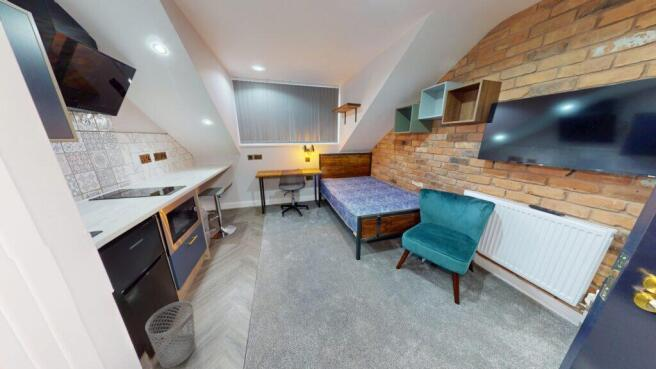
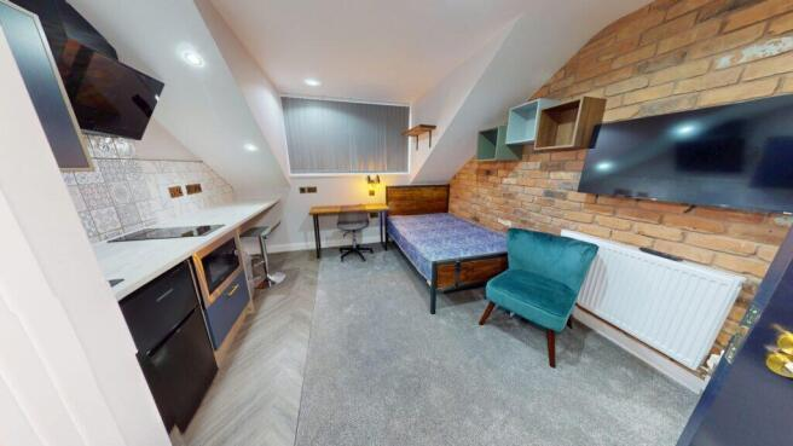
- wastebasket (174, 334)
